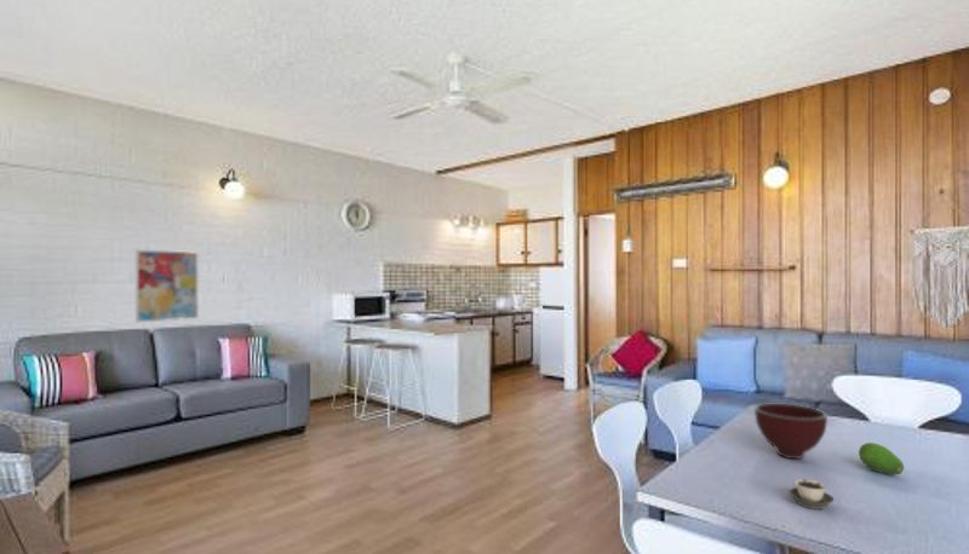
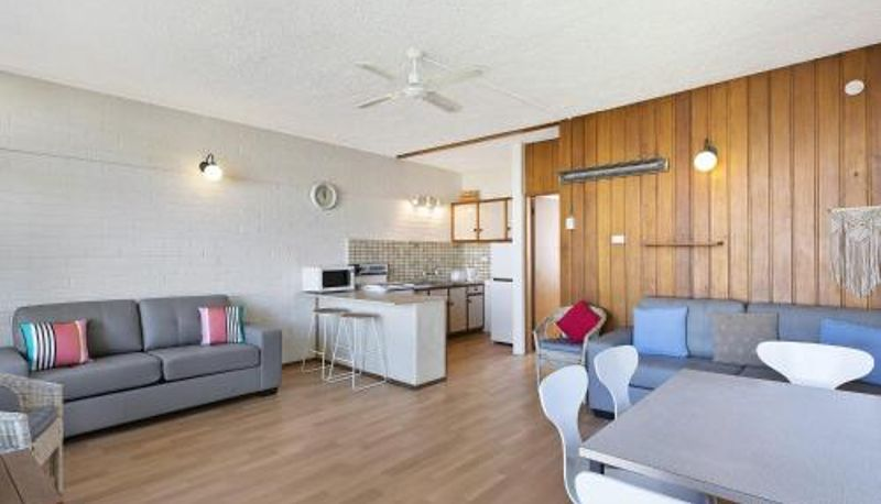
- wall art (167, 285)
- bowl (790, 433)
- cup (810, 494)
- fruit (881, 457)
